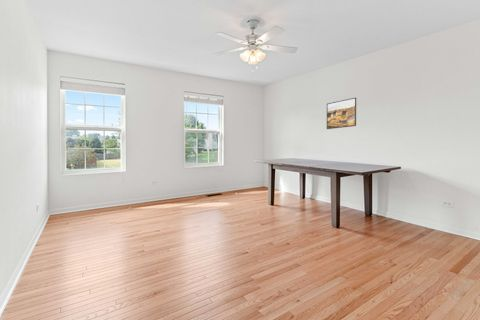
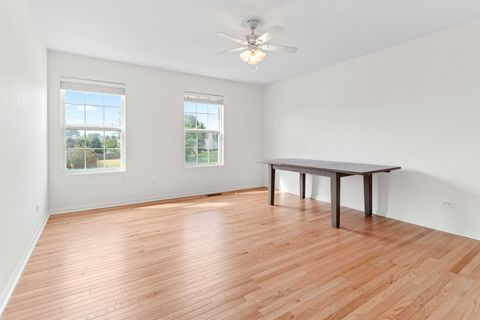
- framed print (340, 114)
